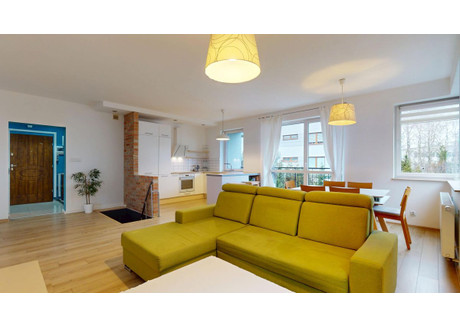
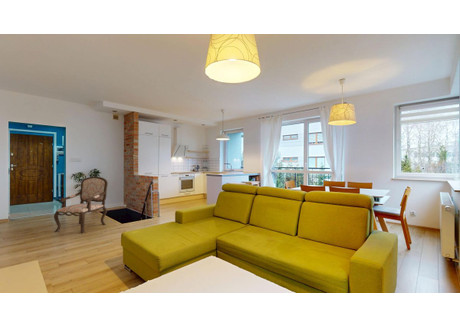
+ armchair (82, 202)
